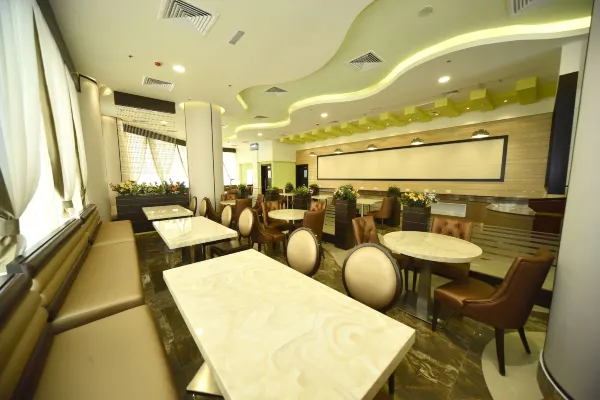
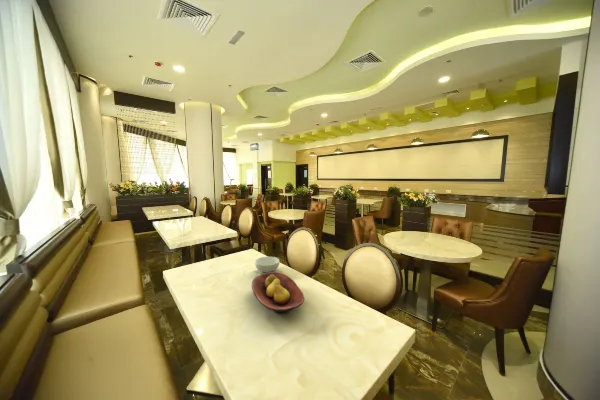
+ cereal bowl (267, 265)
+ fruit bowl (276, 289)
